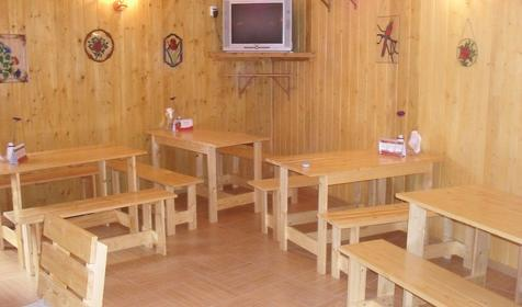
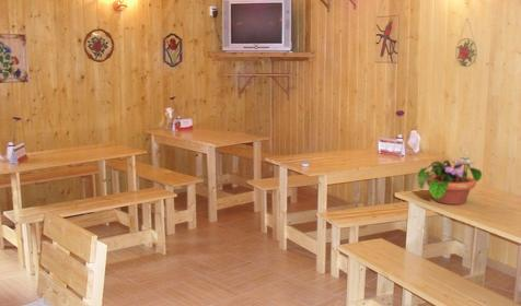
+ potted flower (449, 175)
